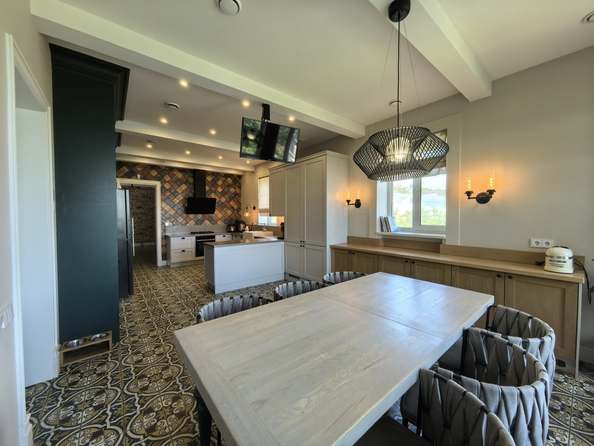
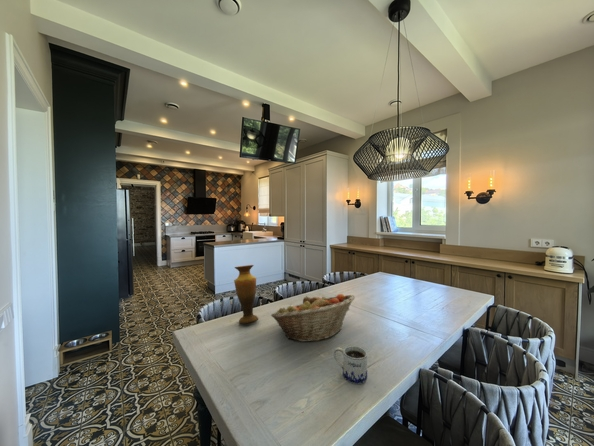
+ mug (351, 363)
+ vase (246, 292)
+ fruit basket (314, 312)
